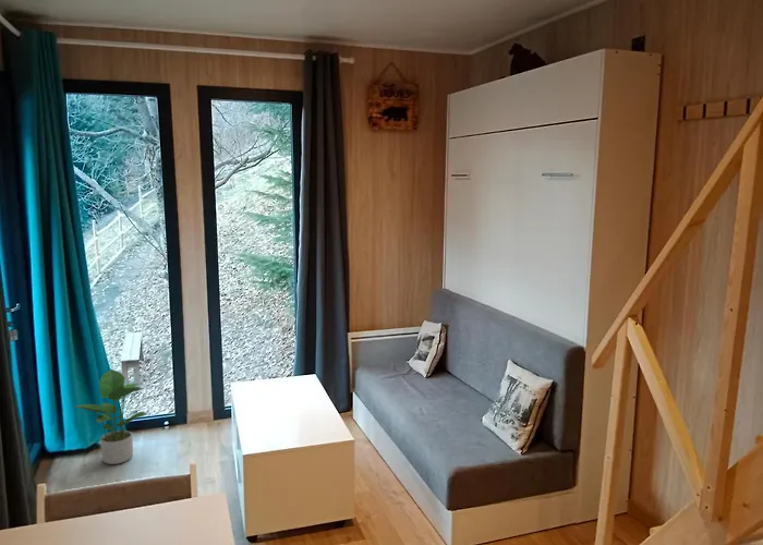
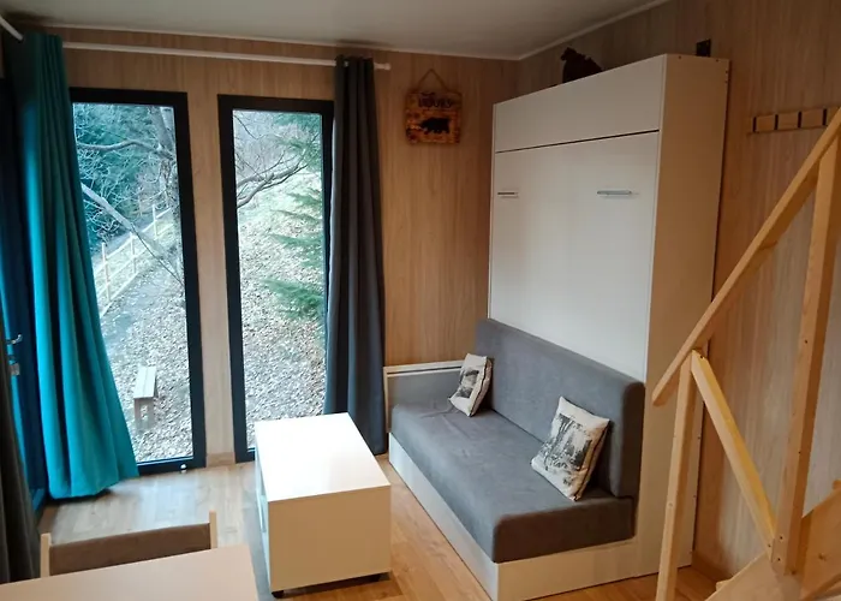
- potted plant (111, 420)
